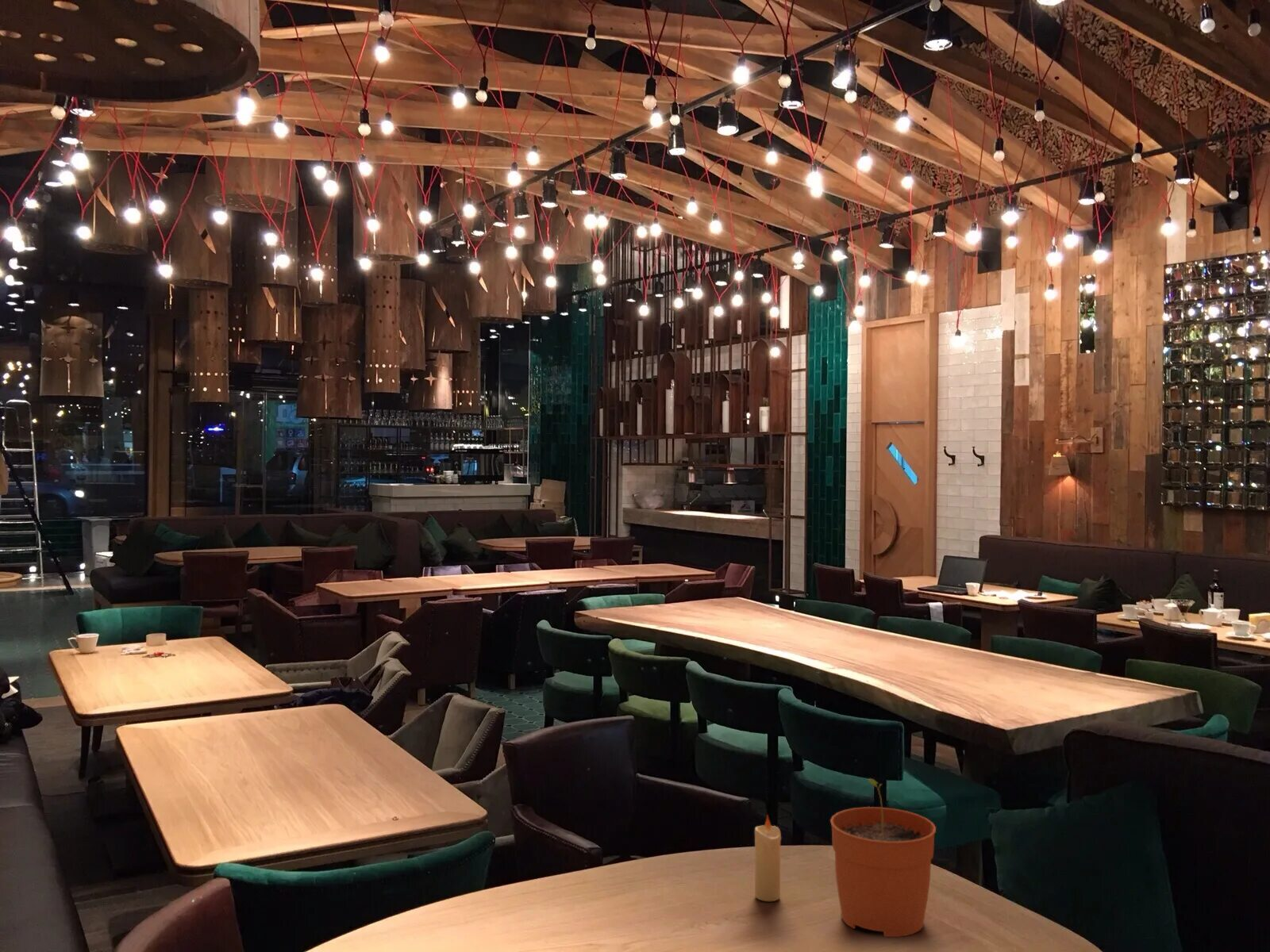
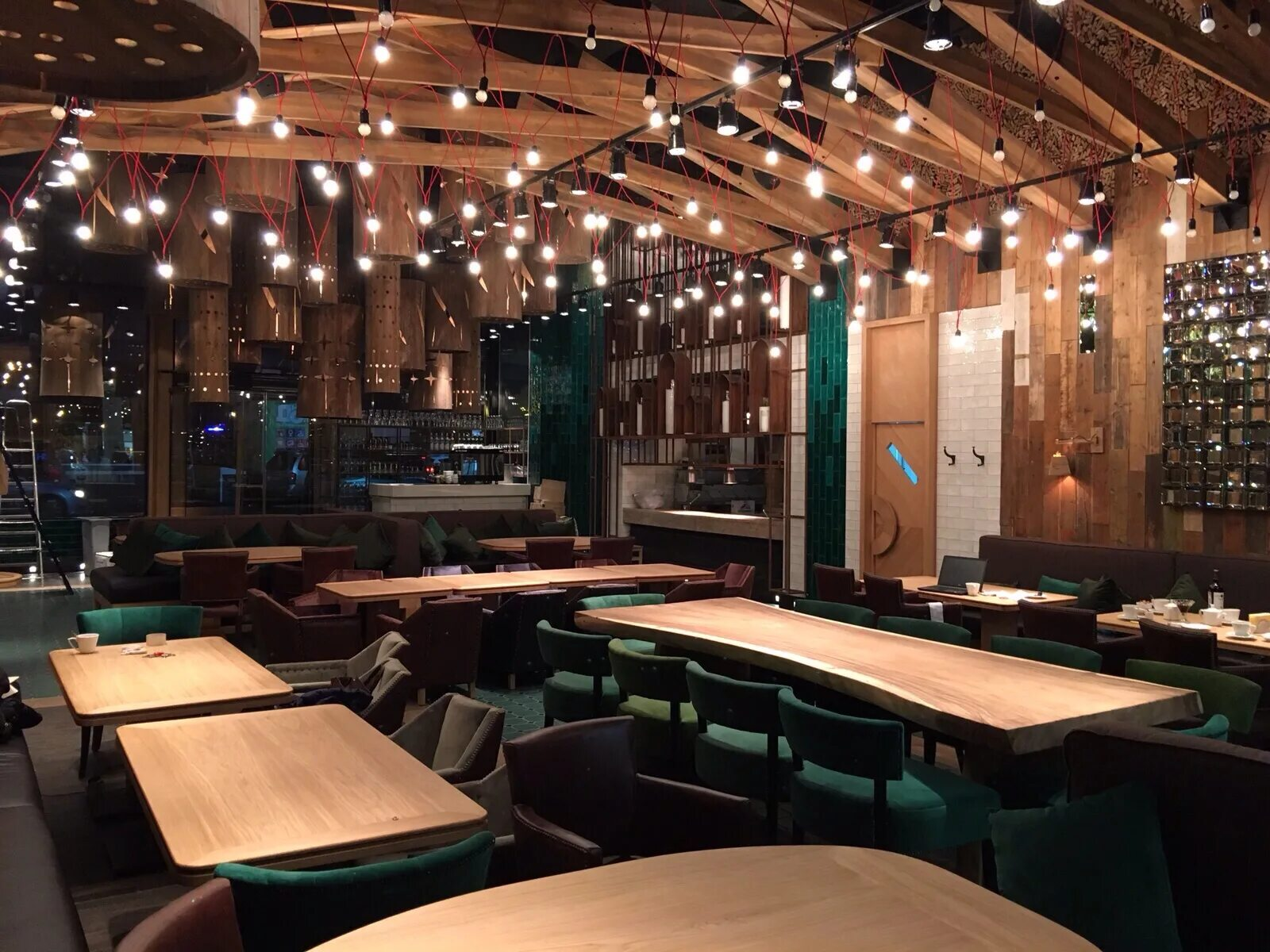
- plant pot (882, 846)
- candle (768, 855)
